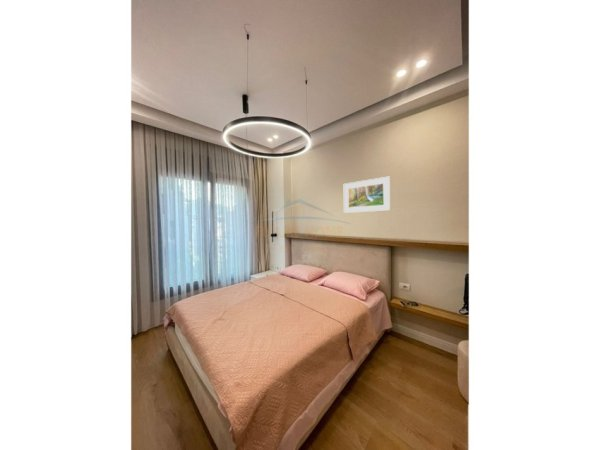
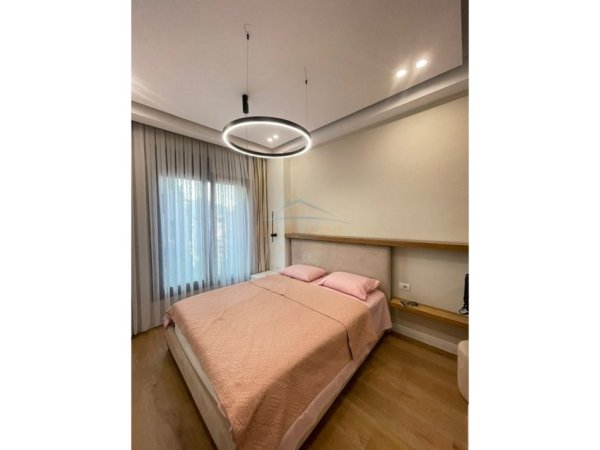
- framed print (365, 196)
